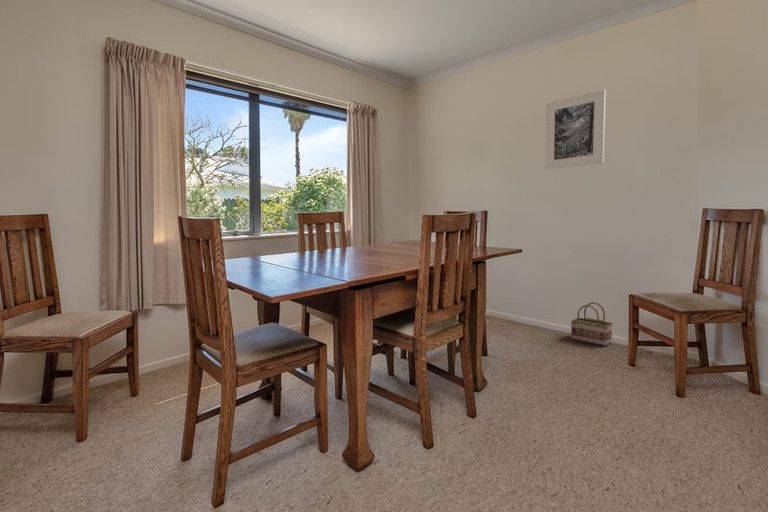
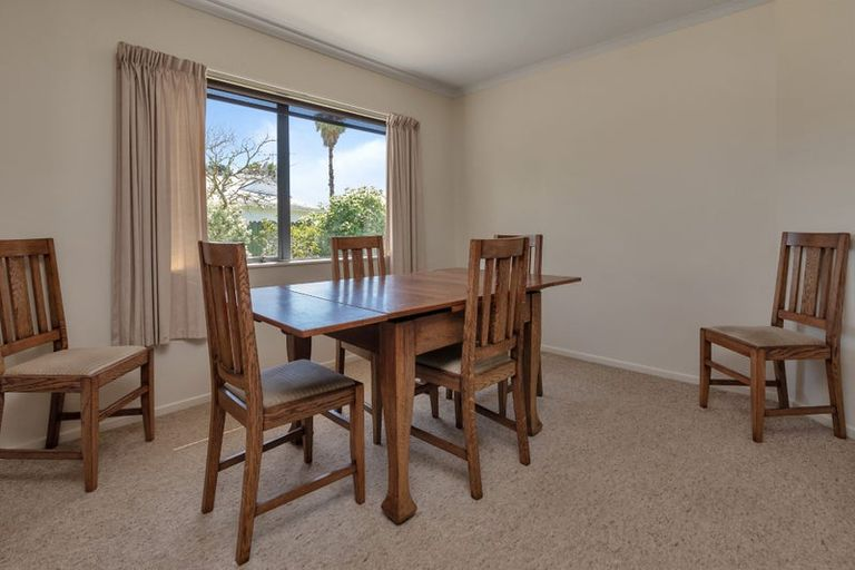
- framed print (573, 131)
- basket (591, 322)
